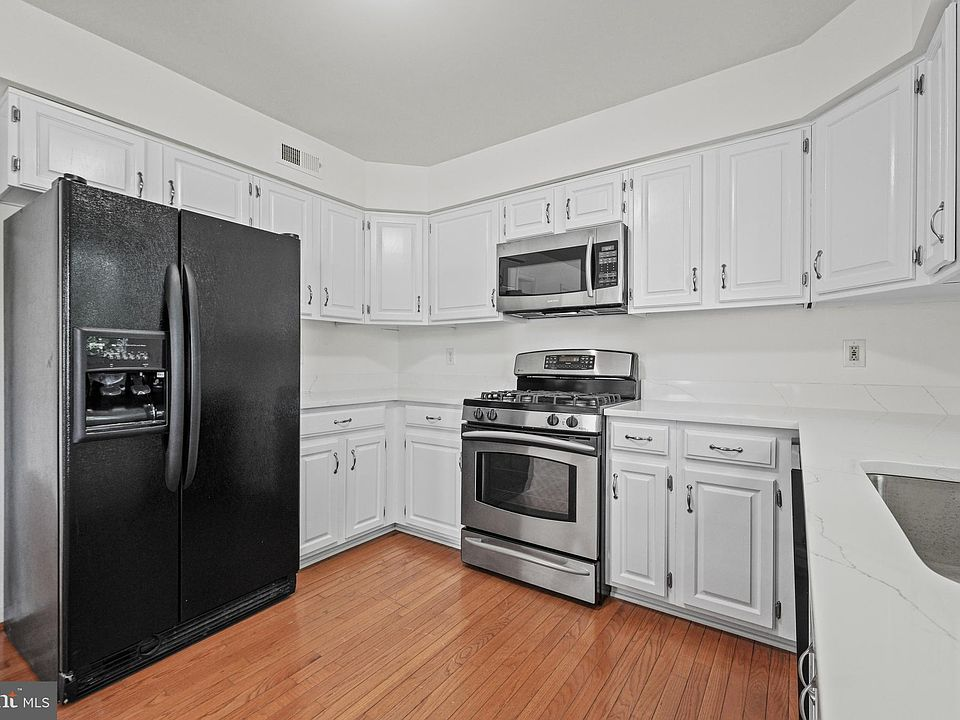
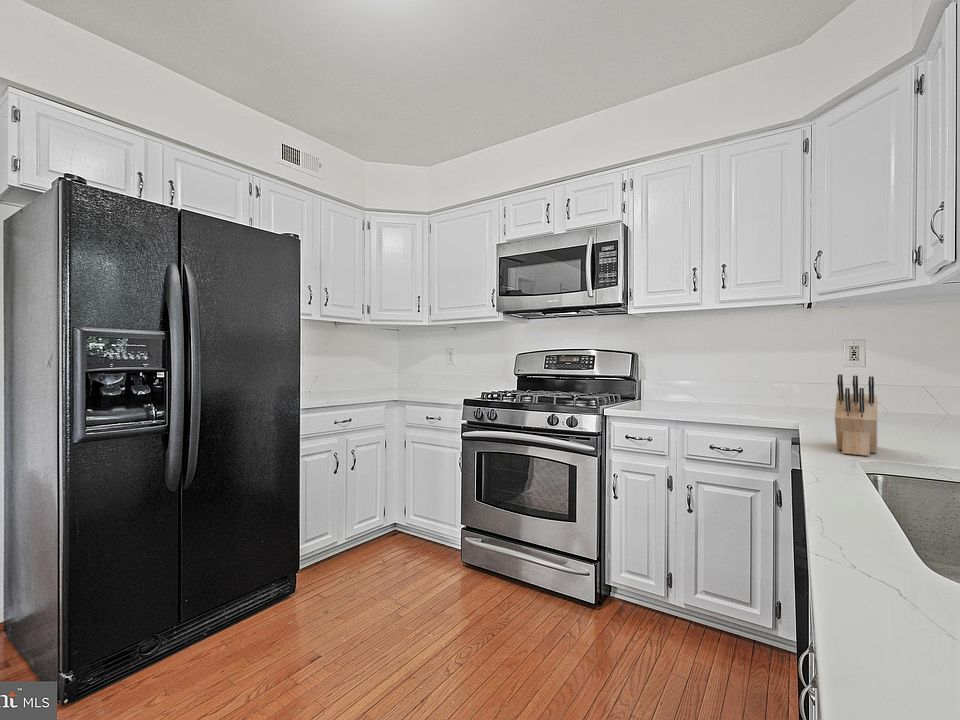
+ knife block (856, 412)
